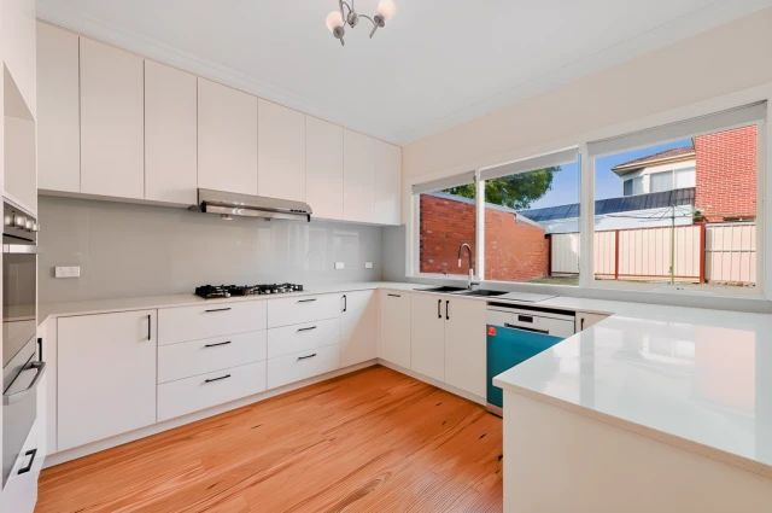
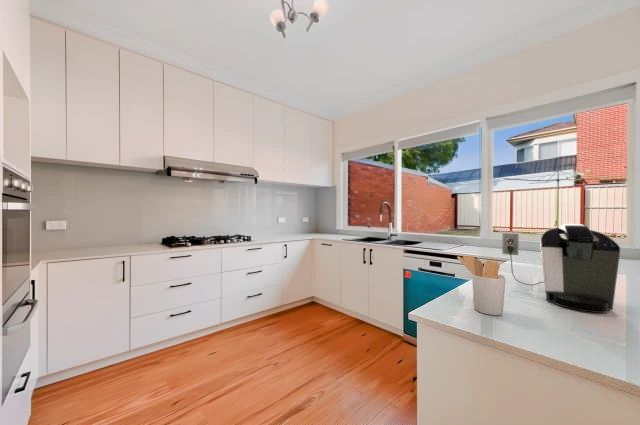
+ coffee maker (554, 261)
+ utensil holder (480, 282)
